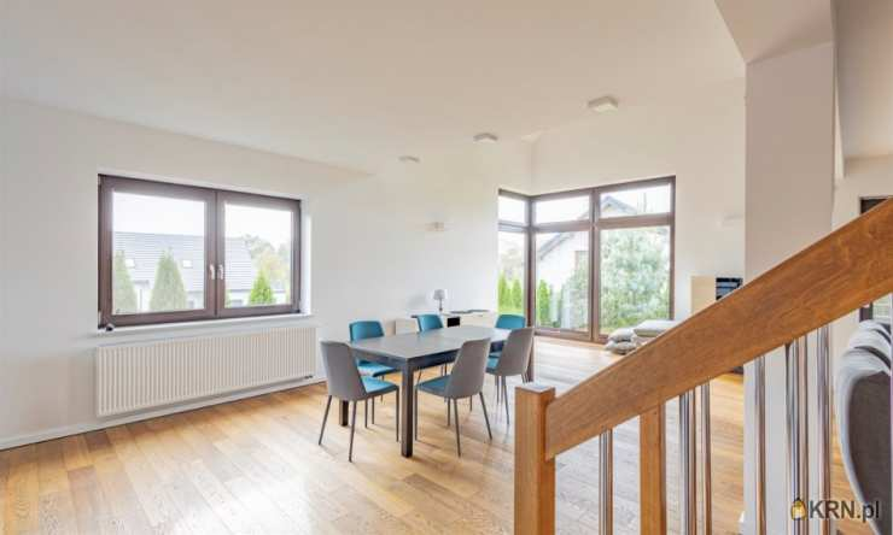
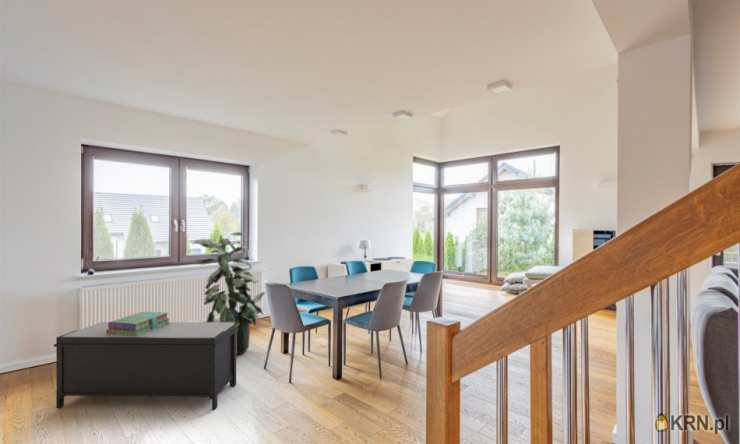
+ bench (152, 362)
+ stack of books (139, 322)
+ indoor plant (231, 293)
